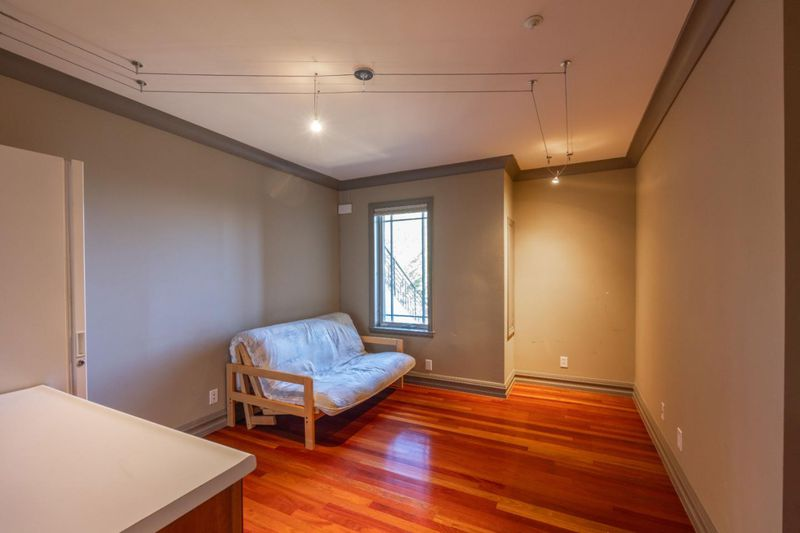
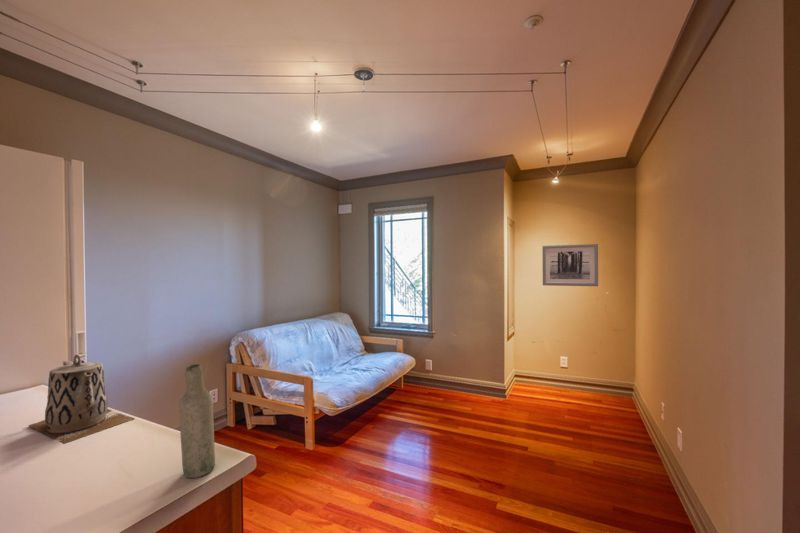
+ teapot (81, 388)
+ wall art (569, 265)
+ bottle (197, 418)
